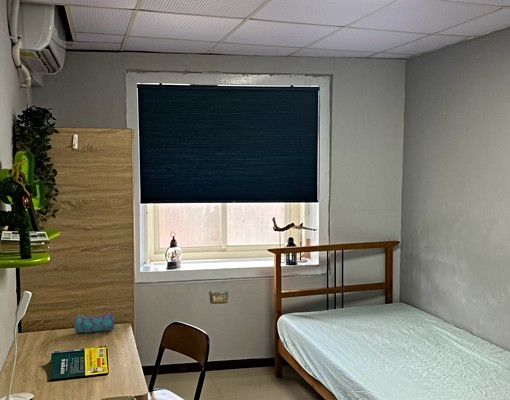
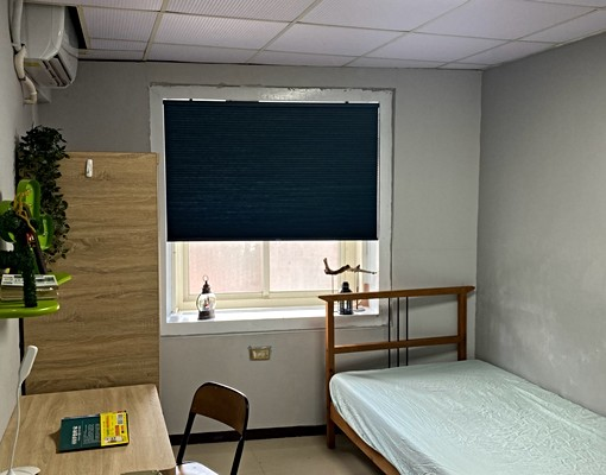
- pencil case (94, 322)
